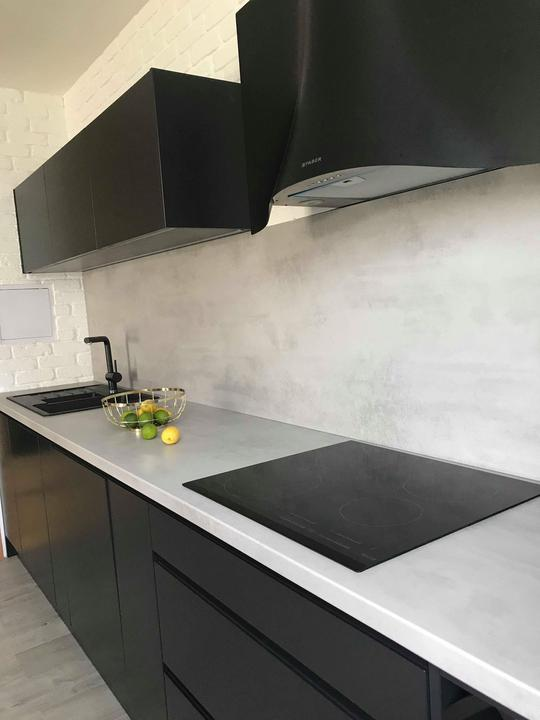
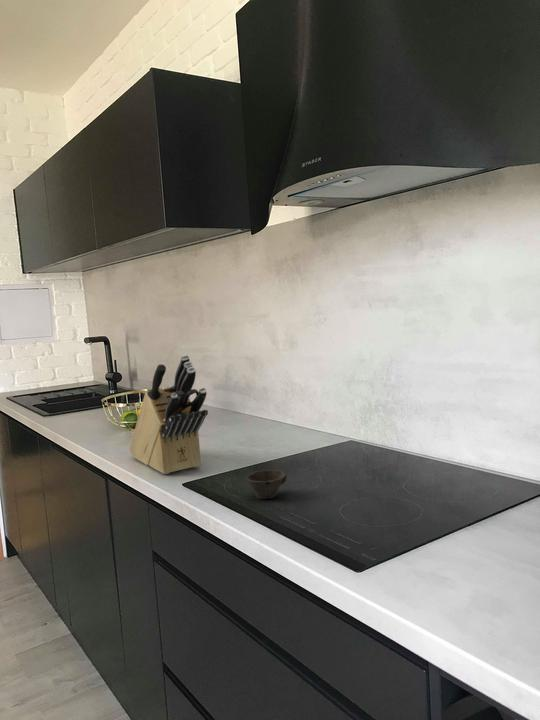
+ knife block (165, 410)
+ cup (268, 485)
